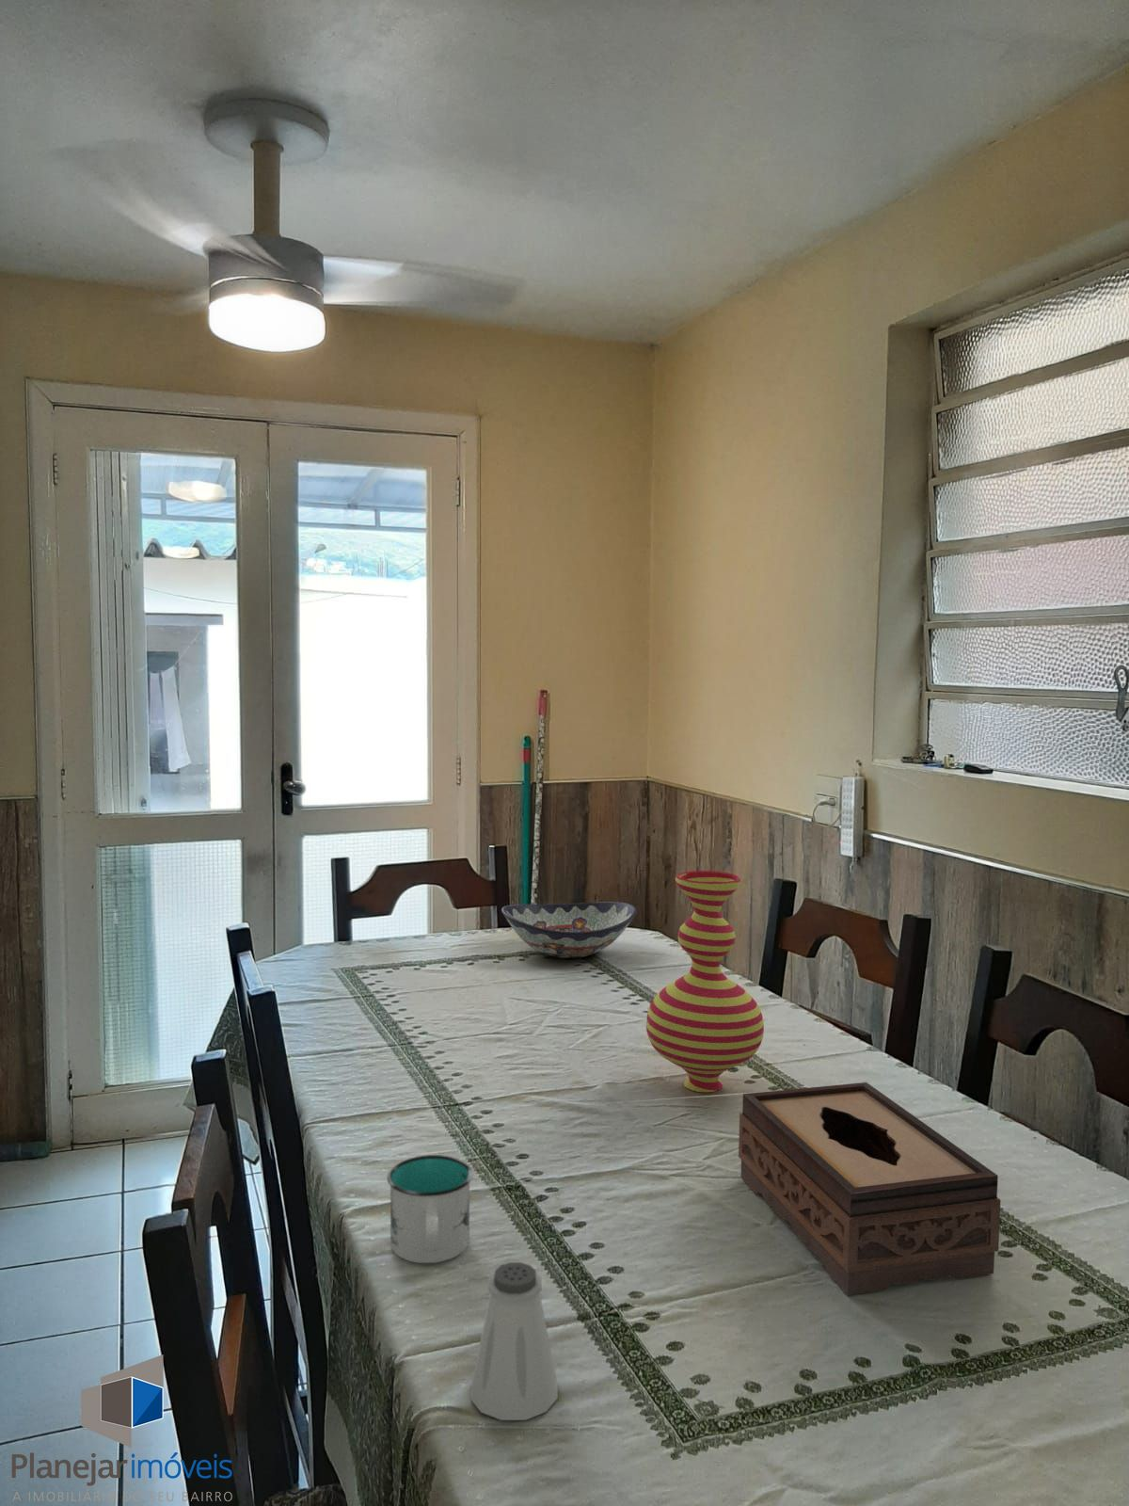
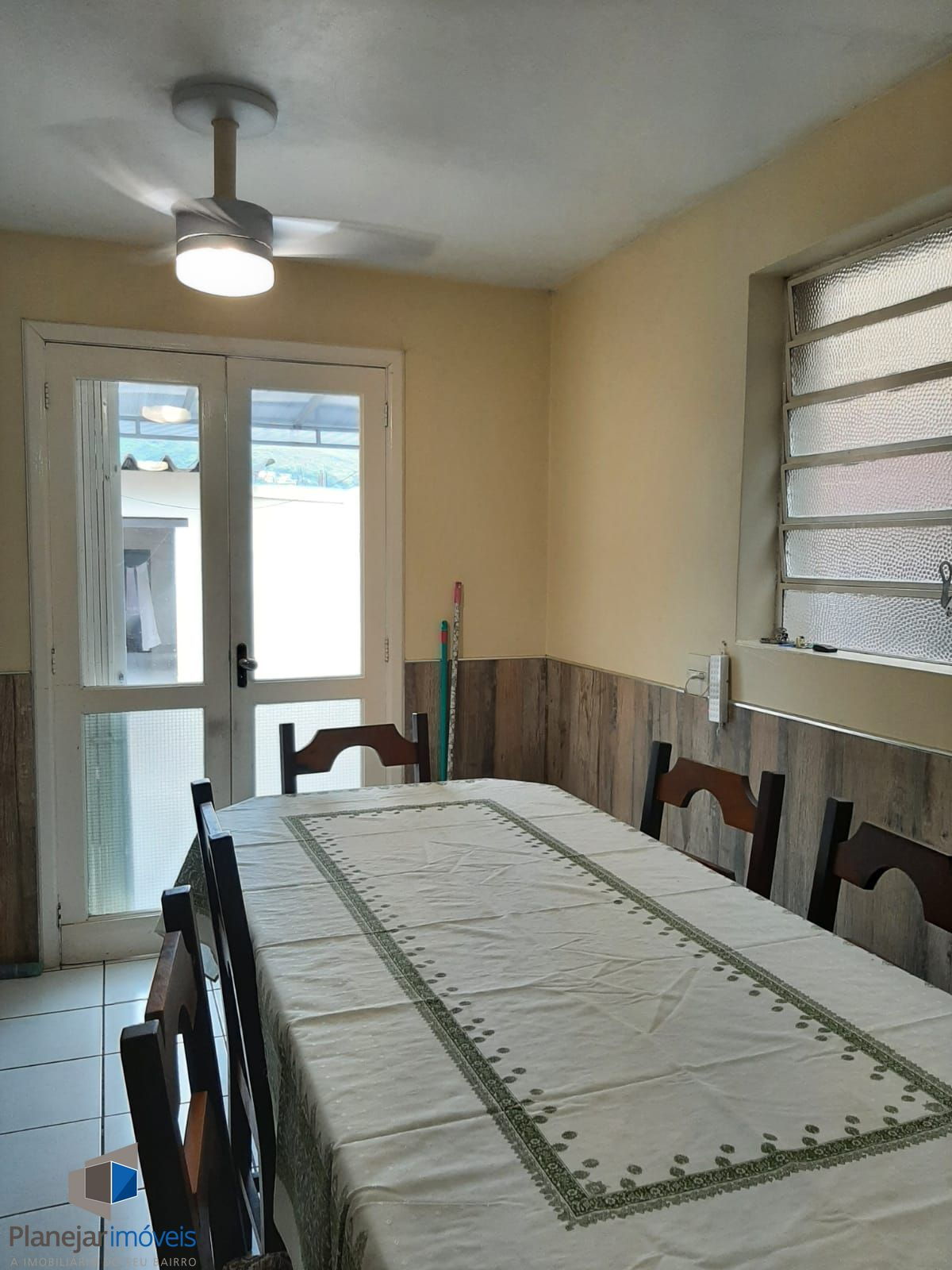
- vase (704, 981)
- decorative bowl (568, 930)
- tissue box (859, 1175)
- saltshaker (515, 1332)
- mug (430, 1214)
